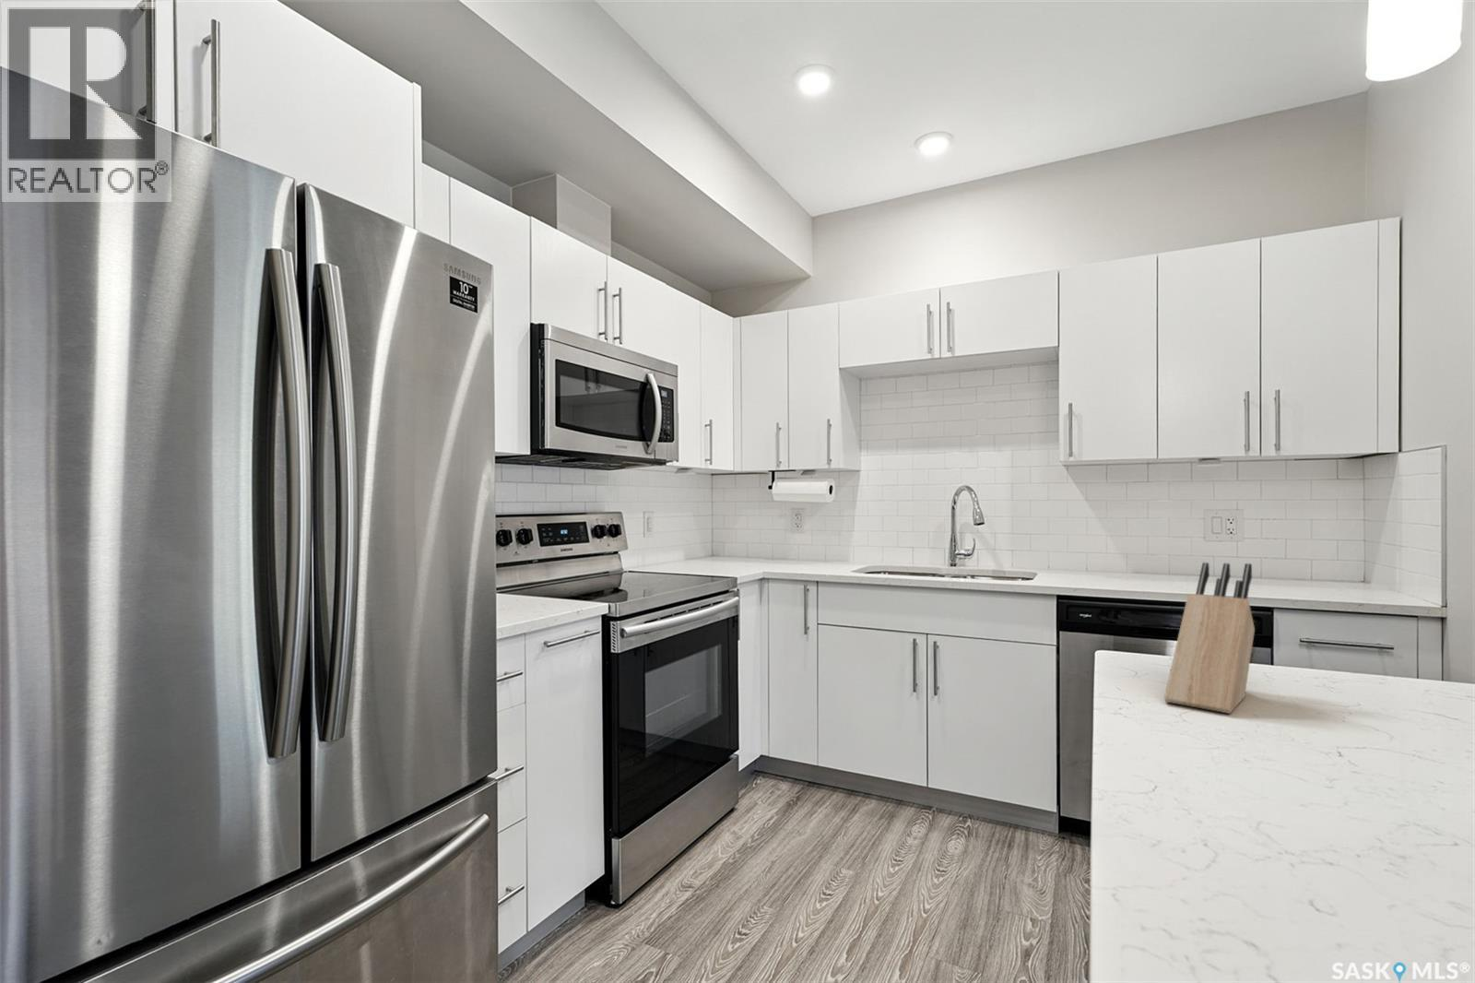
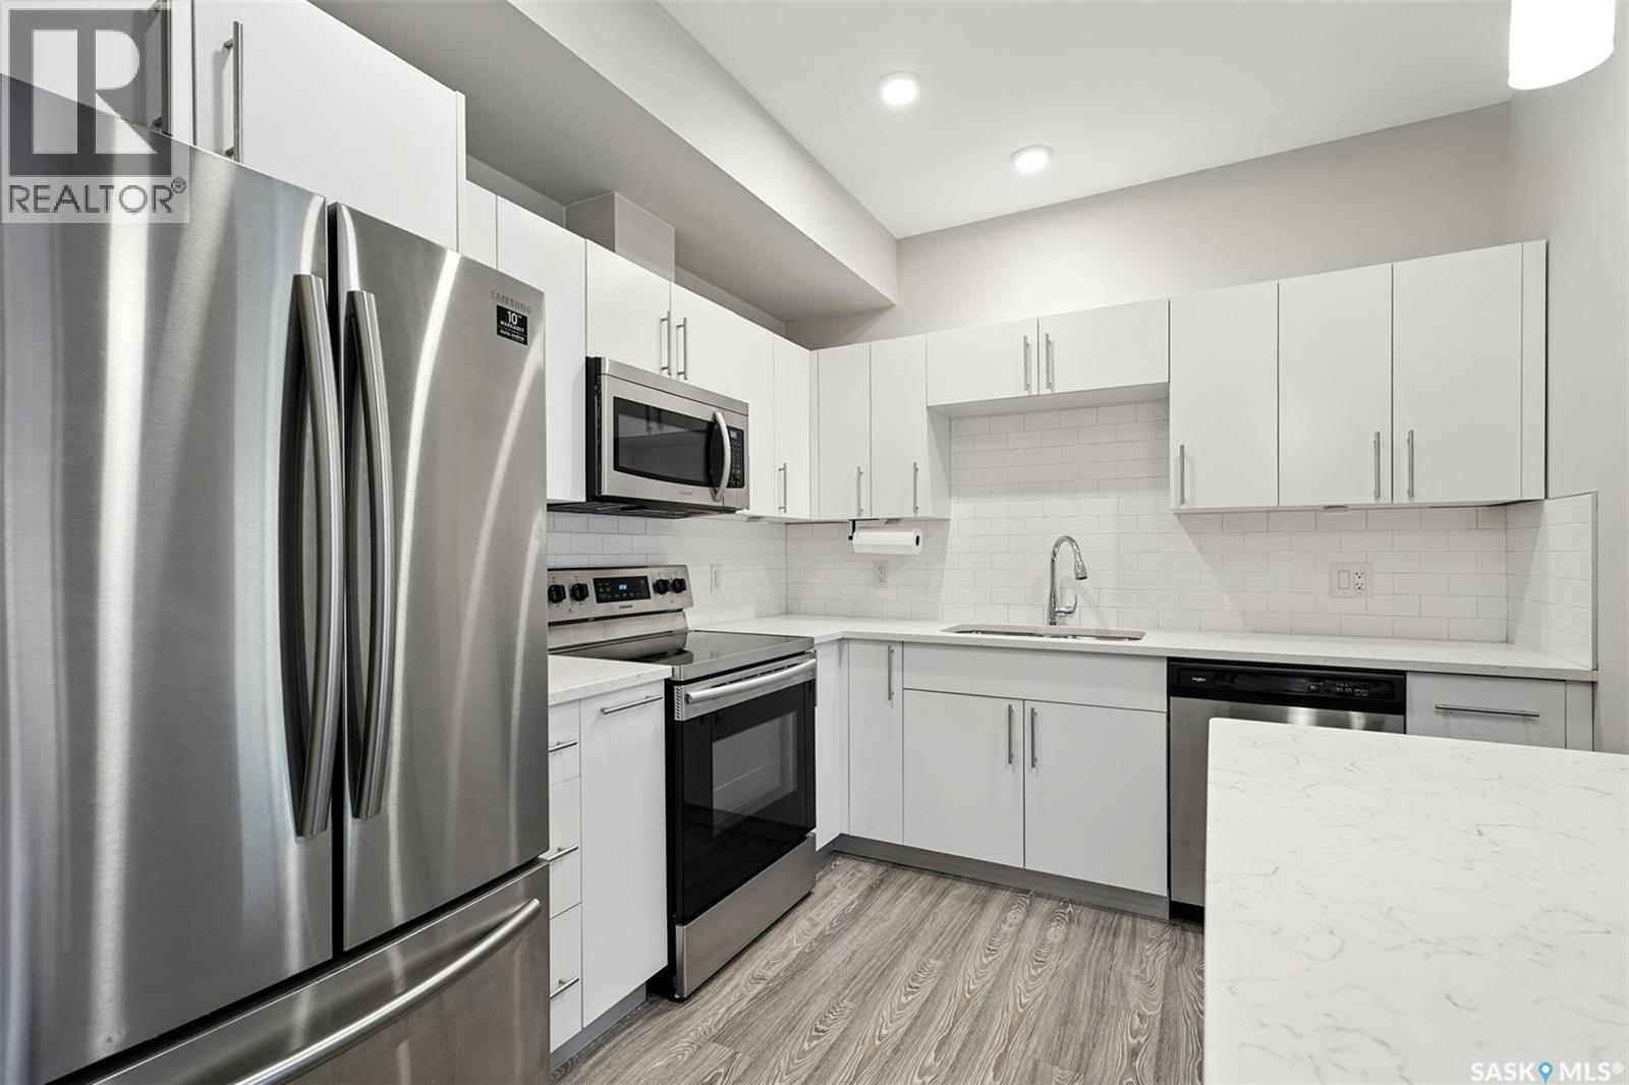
- knife block (1213, 629)
